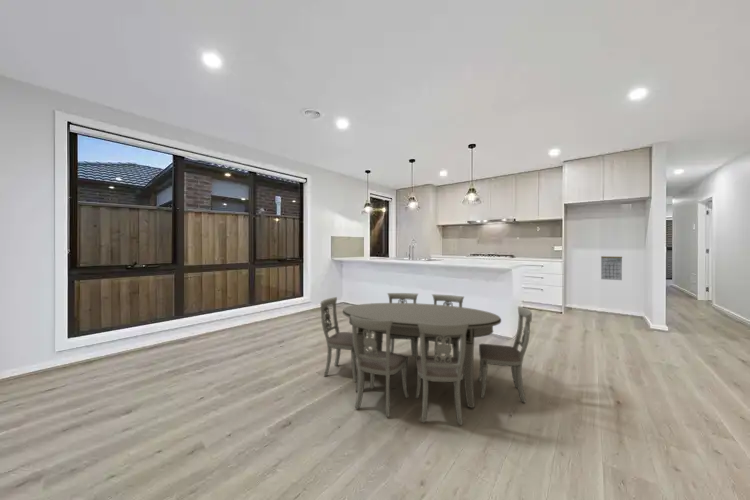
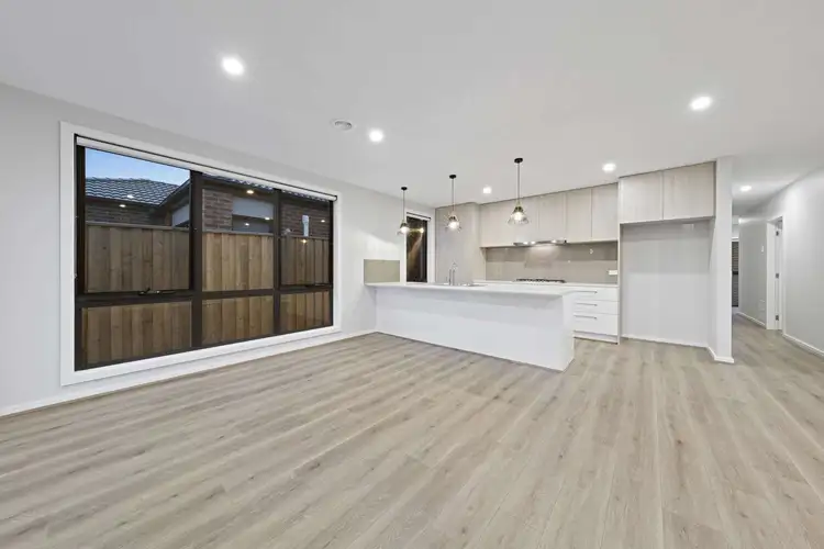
- dining table (417, 342)
- calendar (611, 265)
